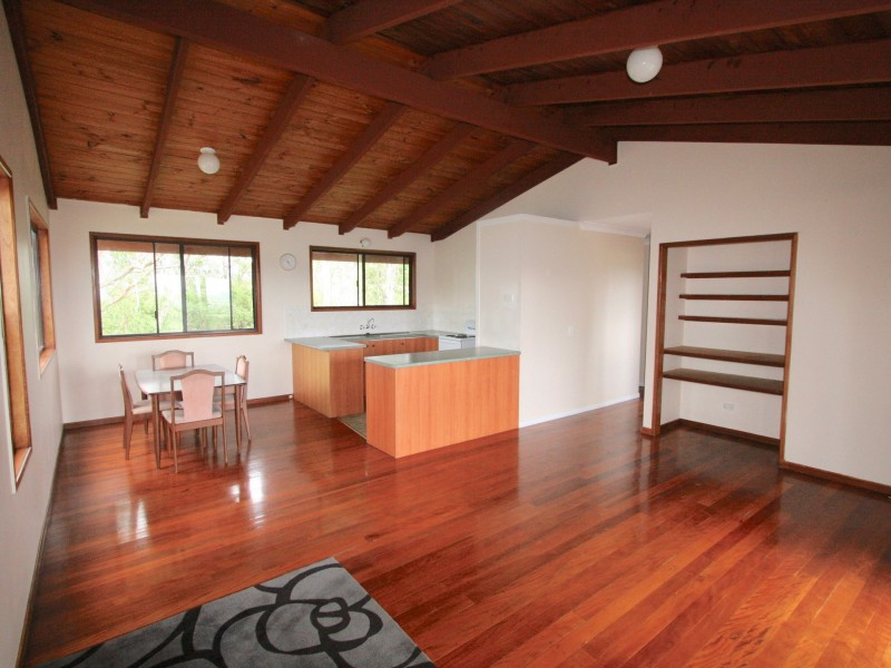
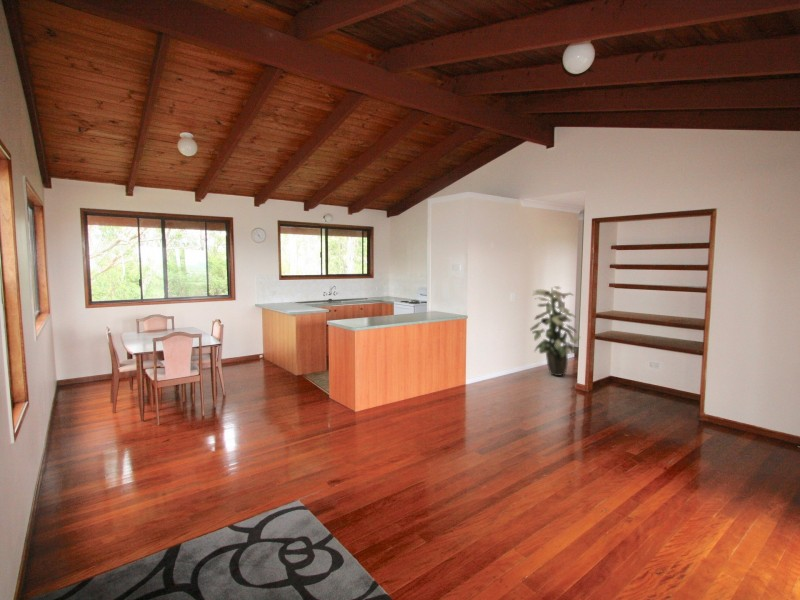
+ indoor plant (554, 330)
